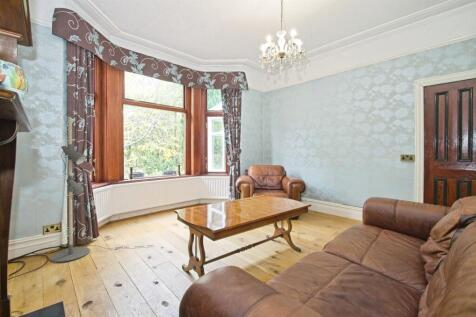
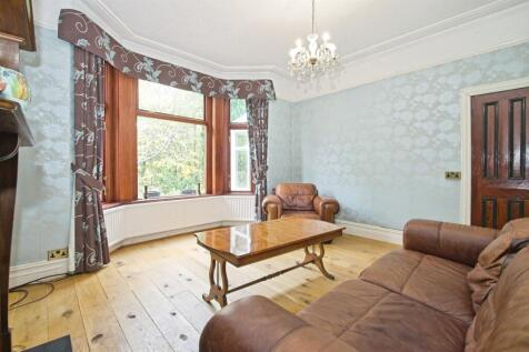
- floor lamp (83, 188)
